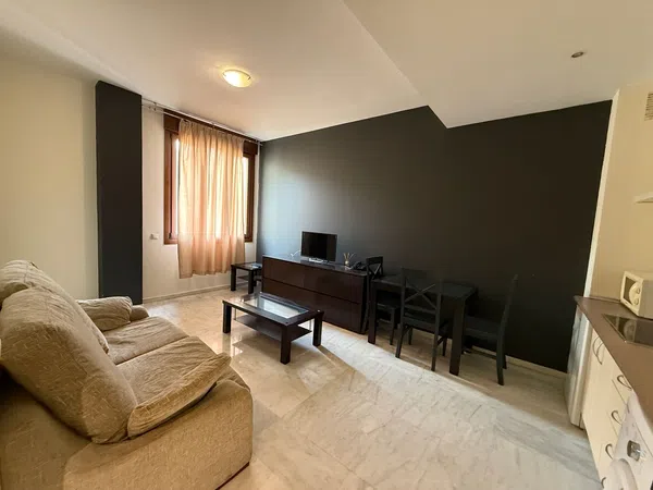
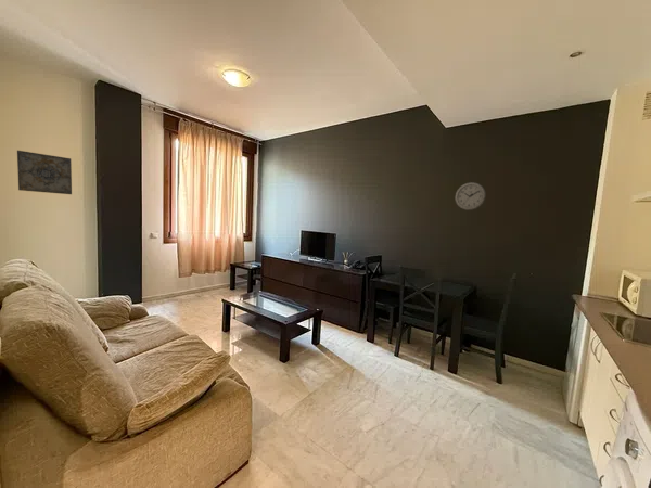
+ wall art (46, 174)
+ wall clock (470, 196)
